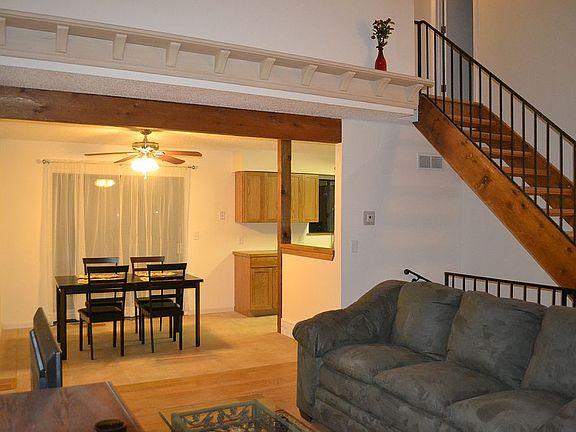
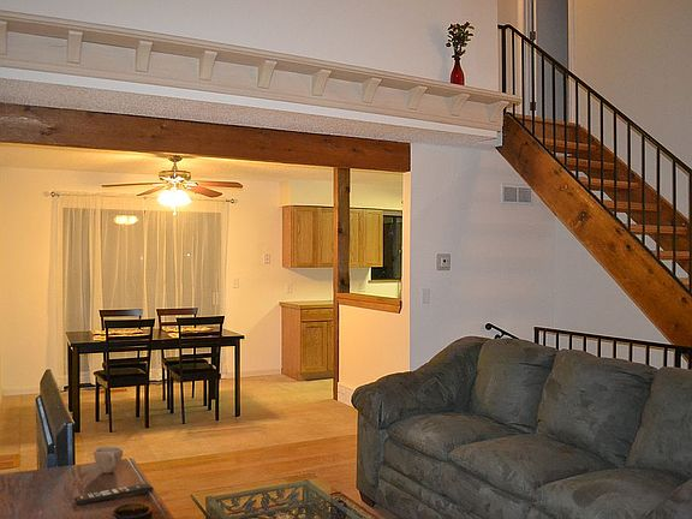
+ remote control (114, 494)
+ cup (109, 460)
